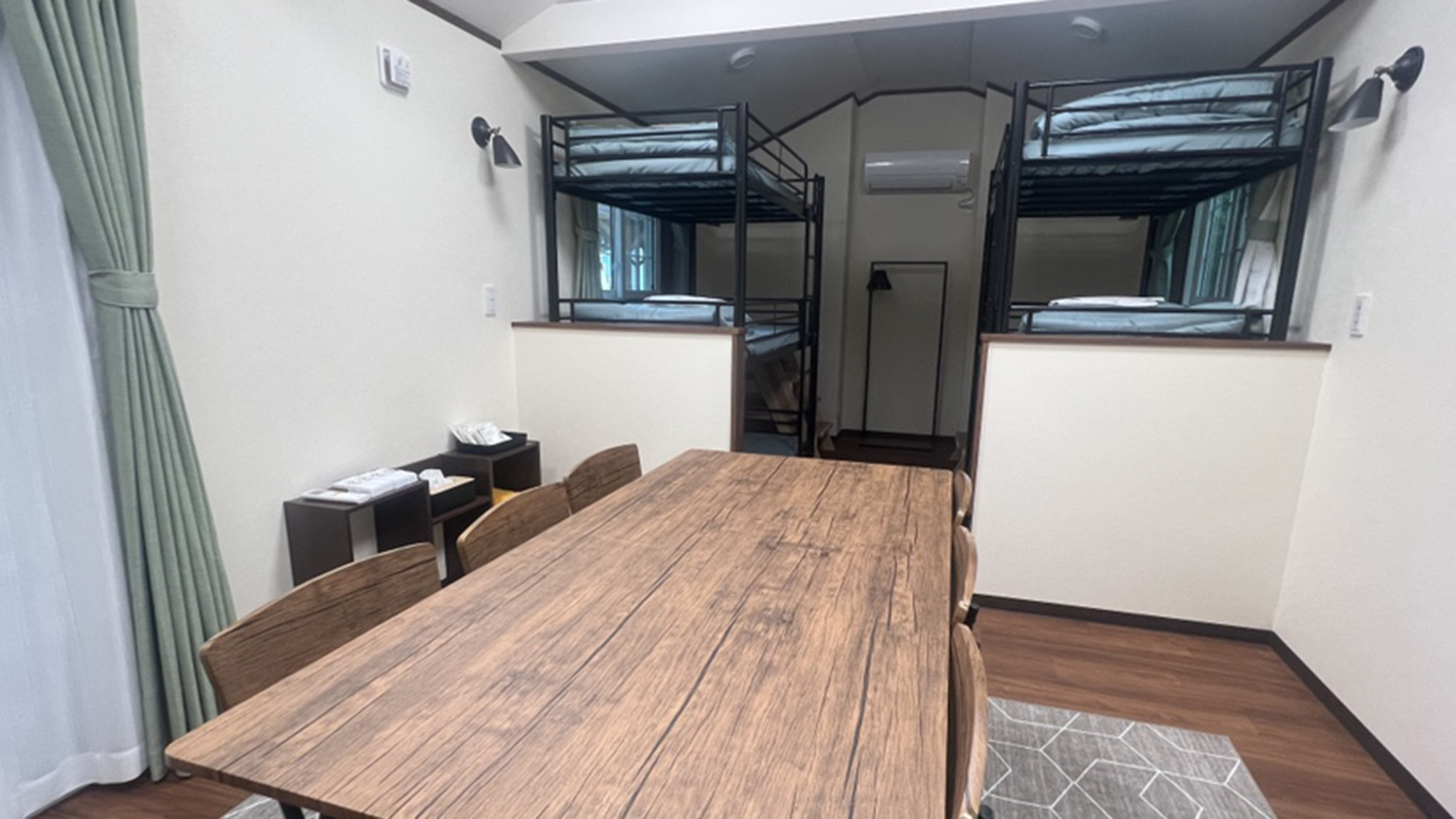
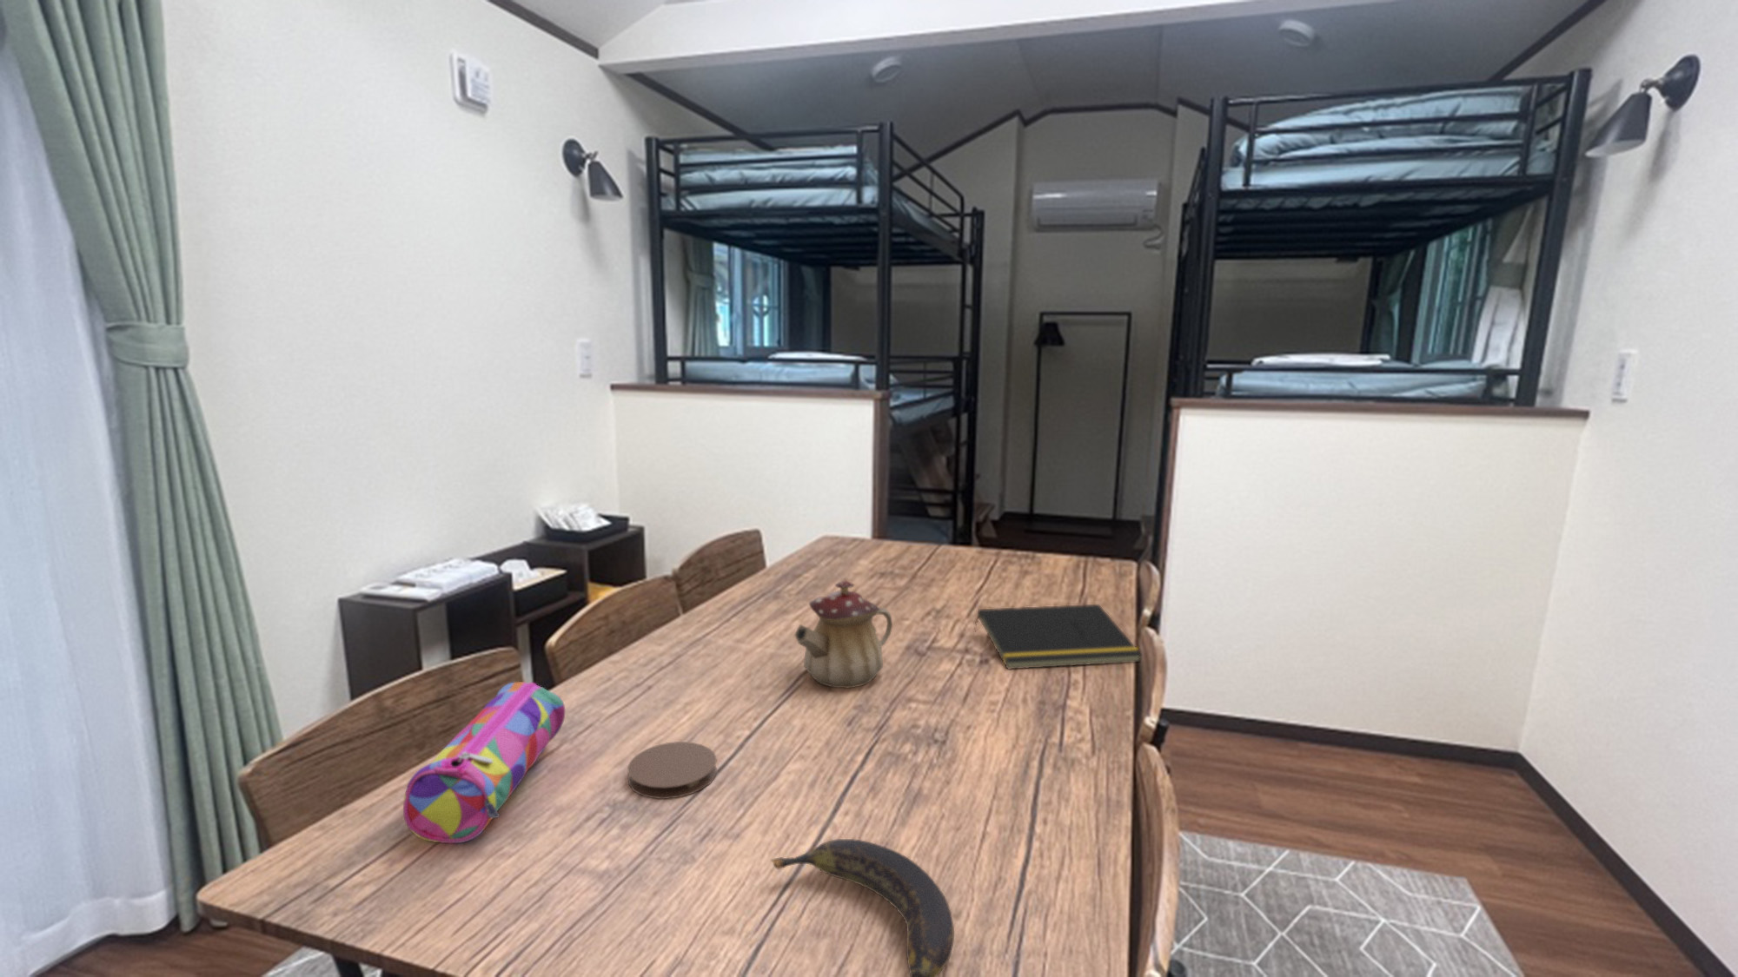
+ pencil case (493, 753)
+ teapot (849, 626)
+ banana (877, 892)
+ notepad (1056, 633)
+ coaster (672, 768)
